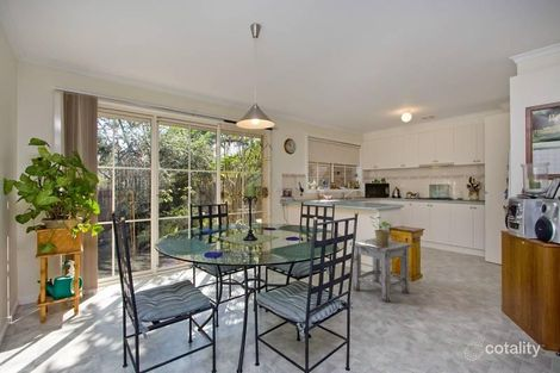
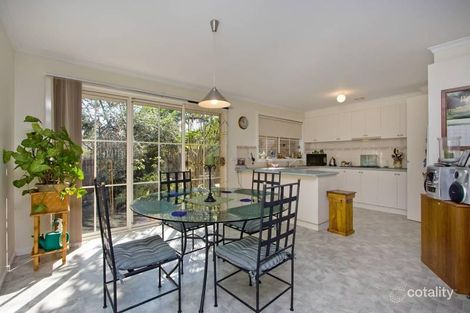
- potted plant (380, 228)
- stool (379, 267)
